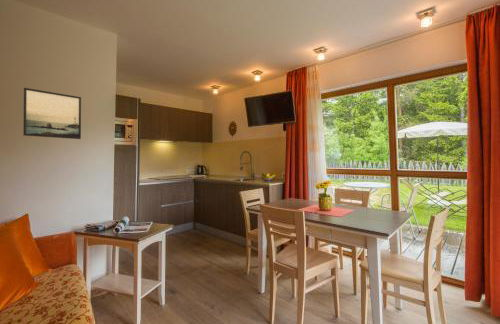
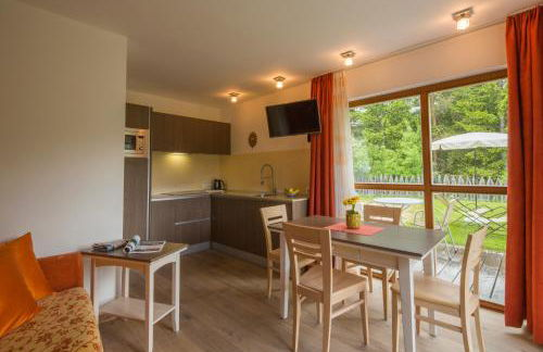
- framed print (54, 115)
